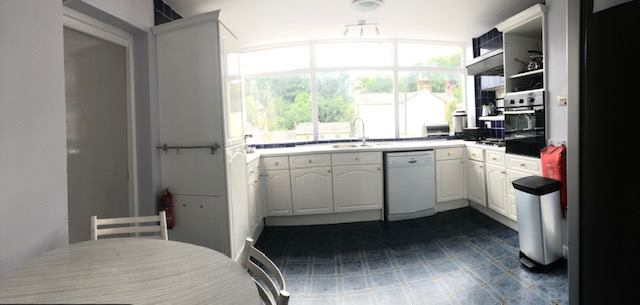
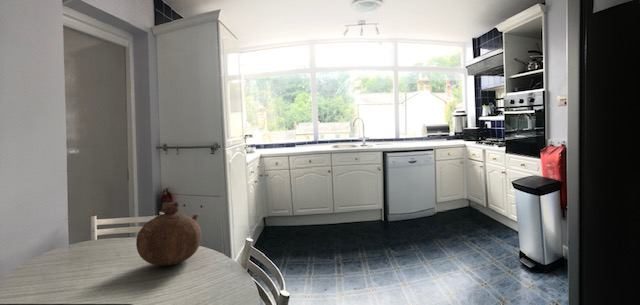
+ teapot (173, 231)
